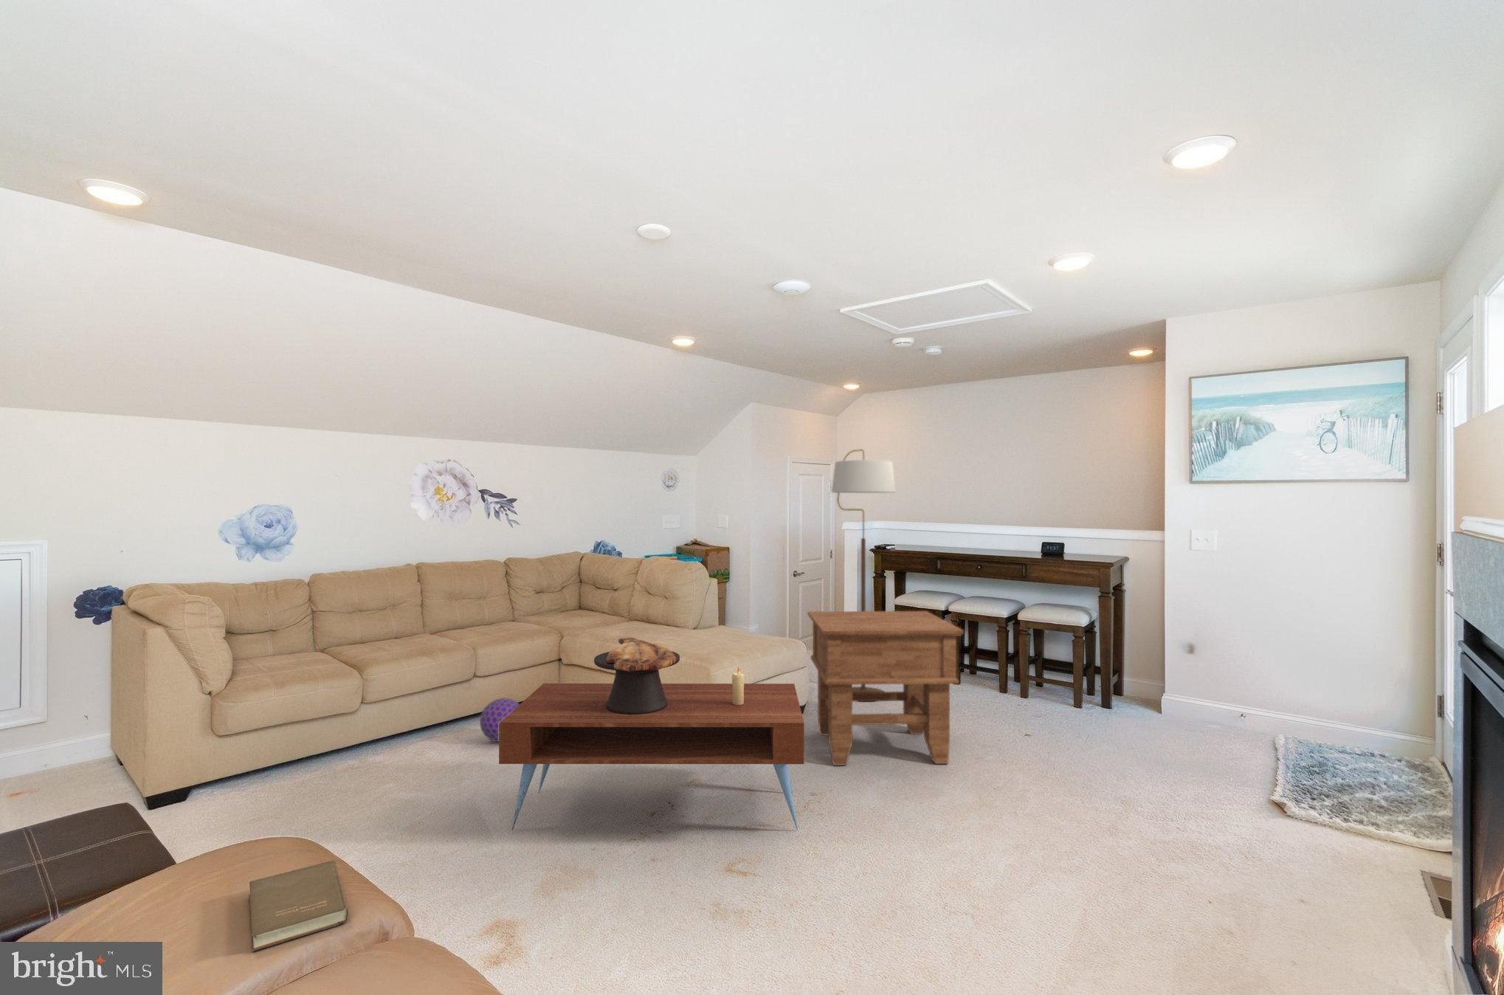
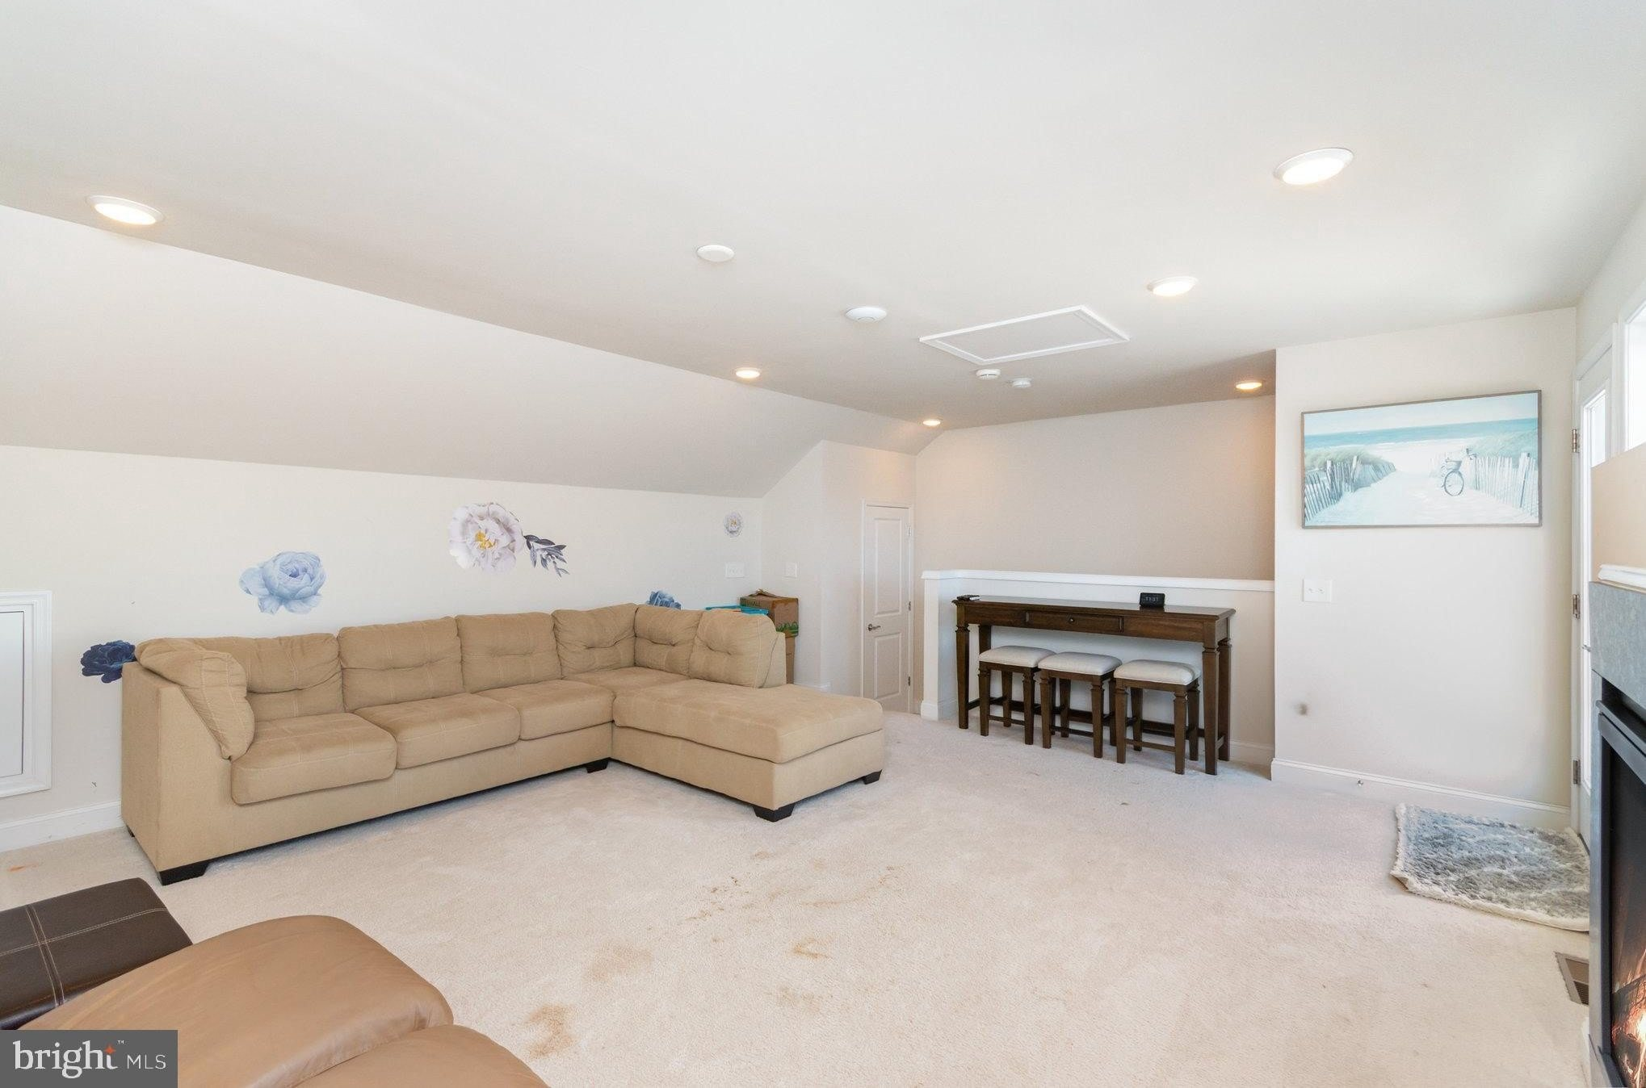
- floor lamp (861, 571)
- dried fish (638, 676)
- side table (879, 683)
- book (297, 901)
- ball (502, 718)
- coffee table (660, 756)
- candle (737, 684)
